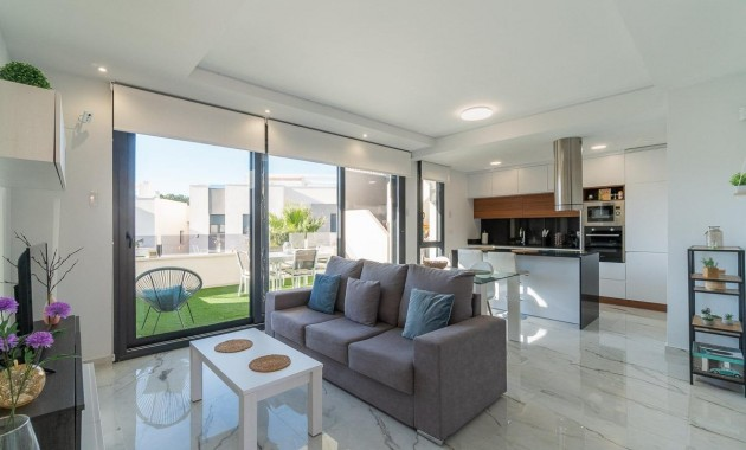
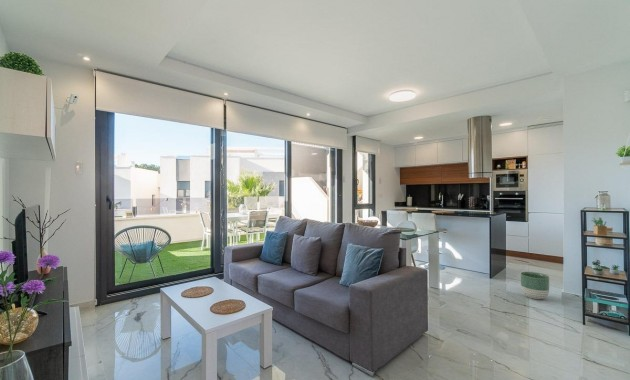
+ planter (534, 286)
